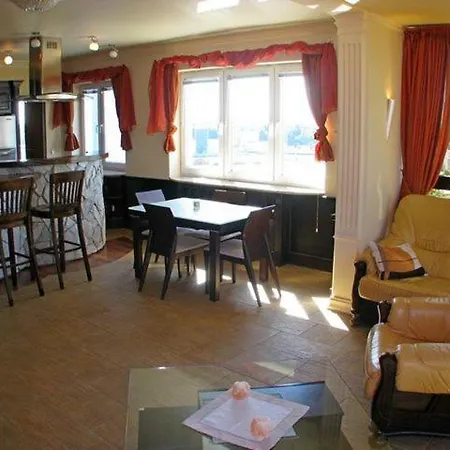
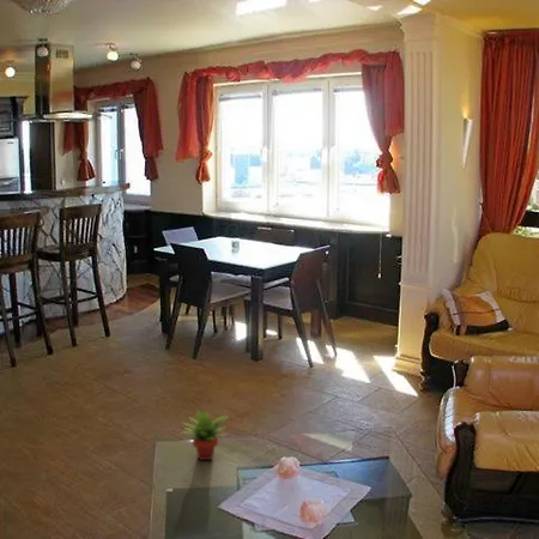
+ succulent plant (205, 434)
